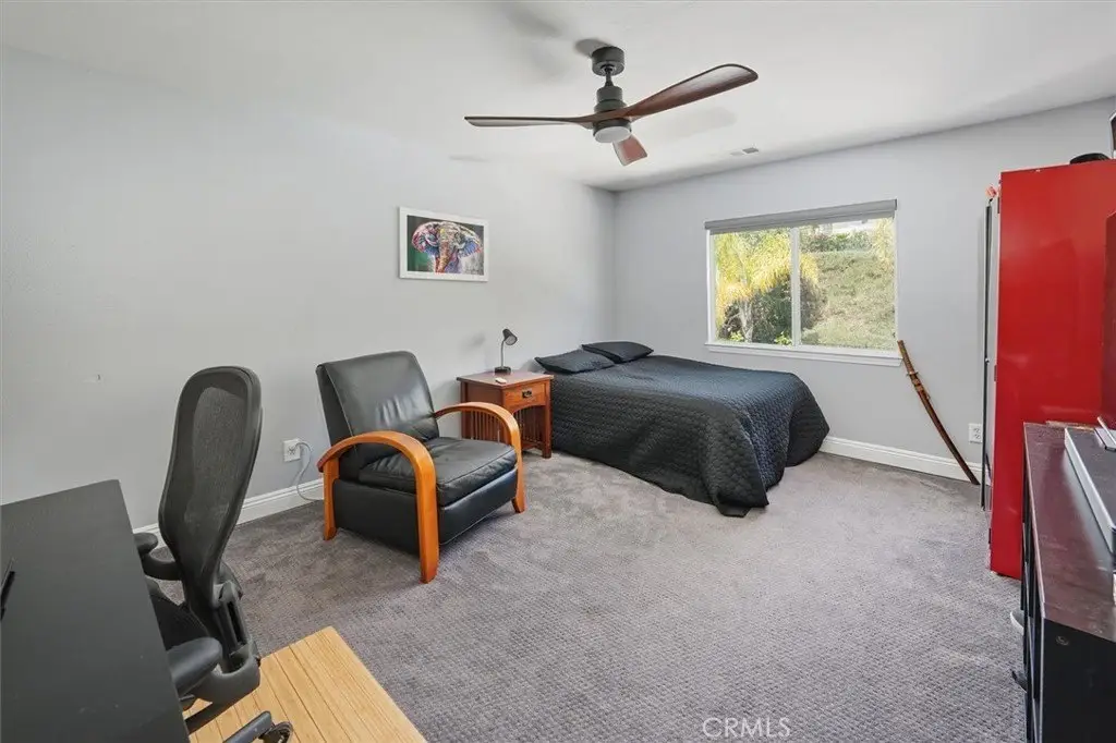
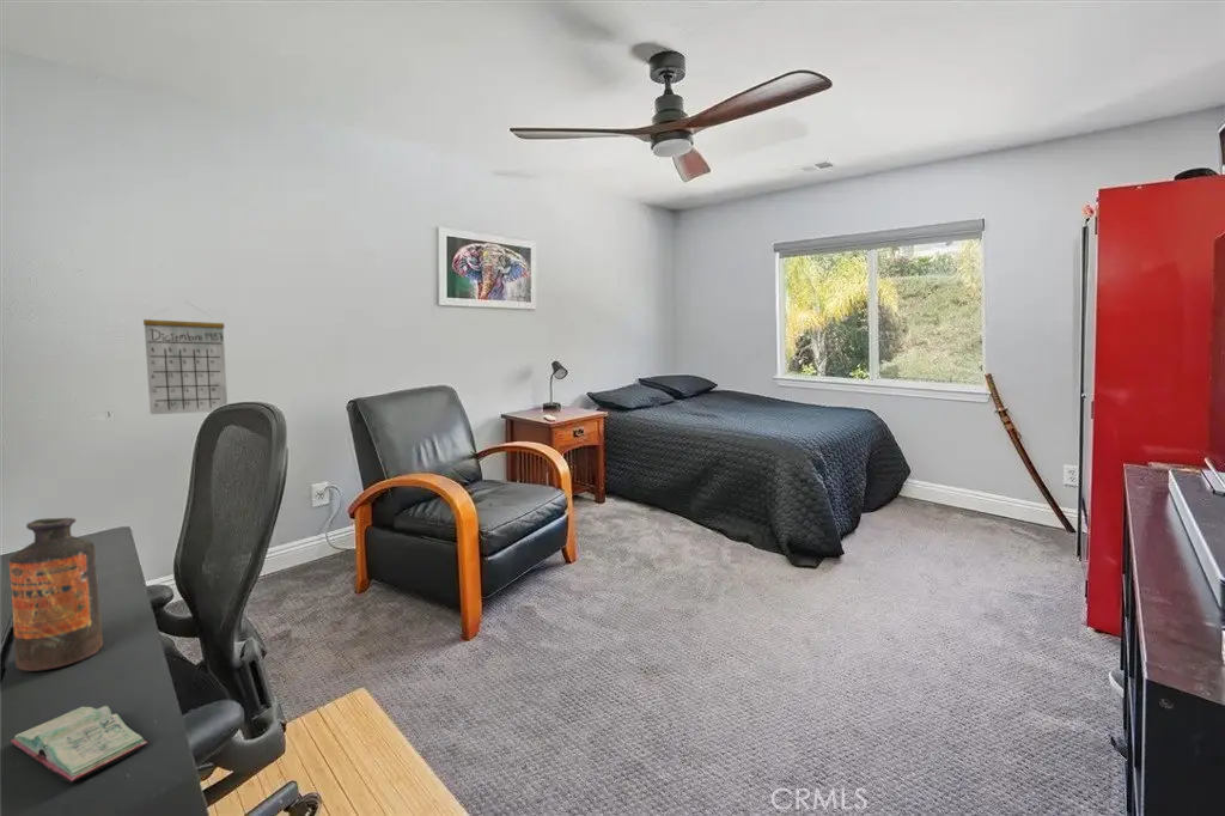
+ book (78, 732)
+ bottle (56, 589)
+ calendar (187, 355)
